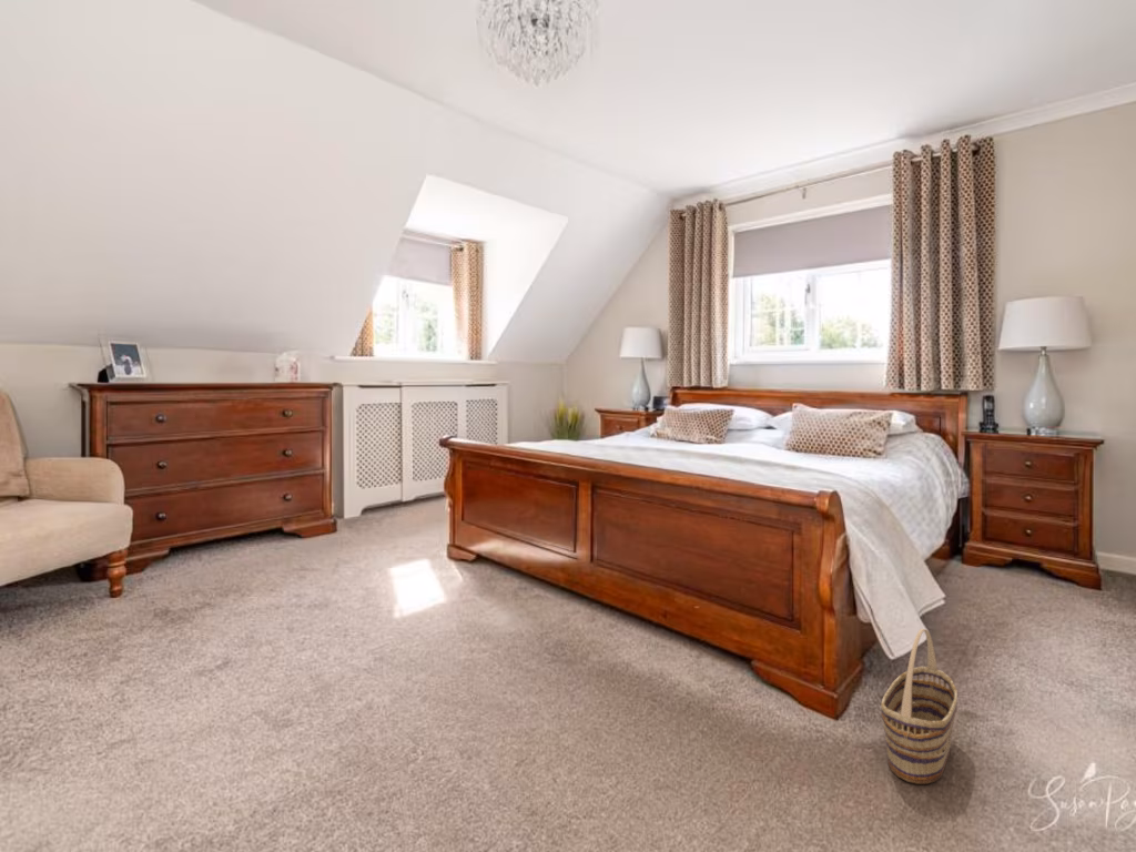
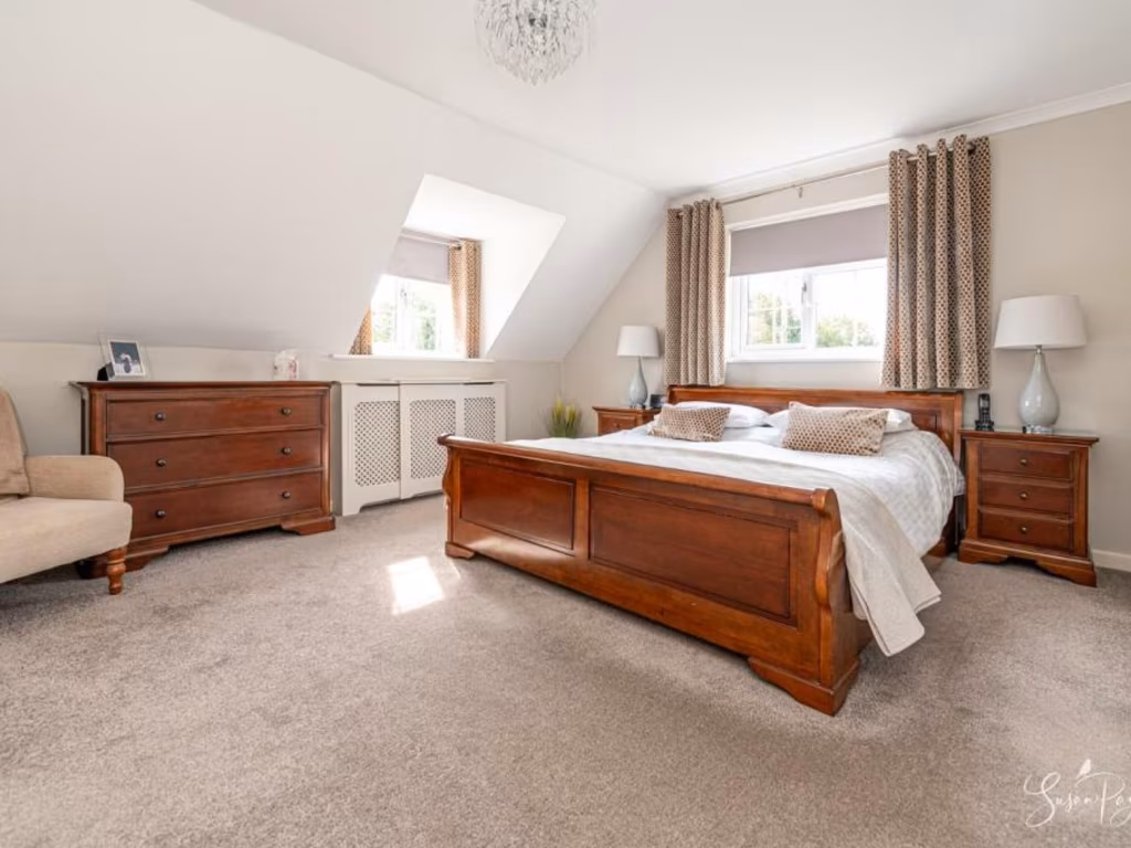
- basket (920, 693)
